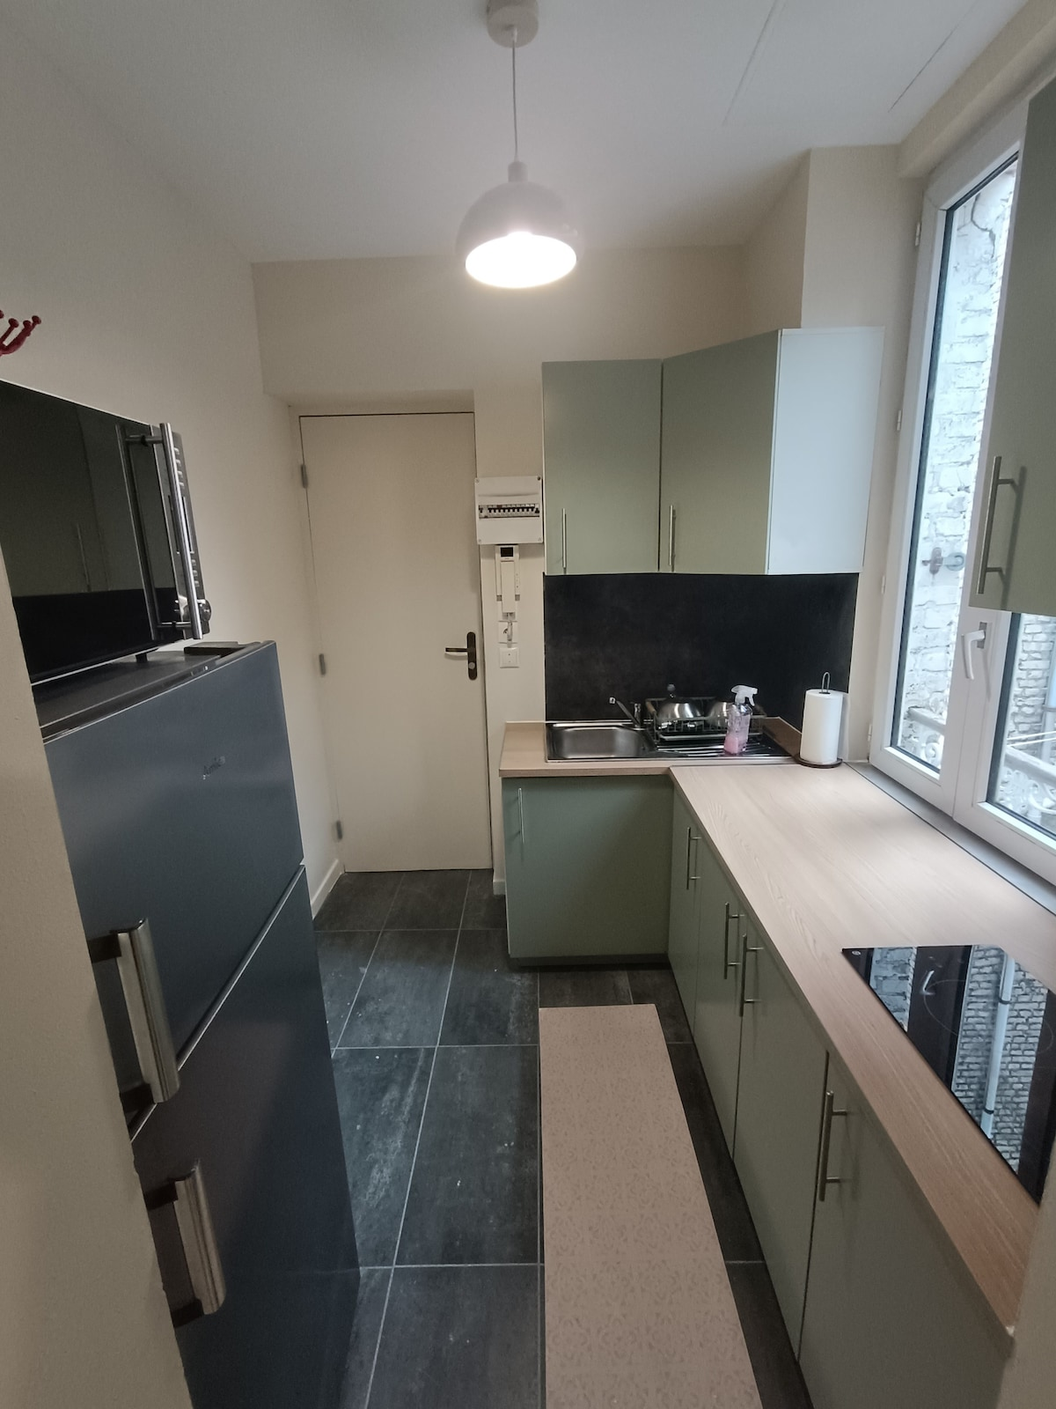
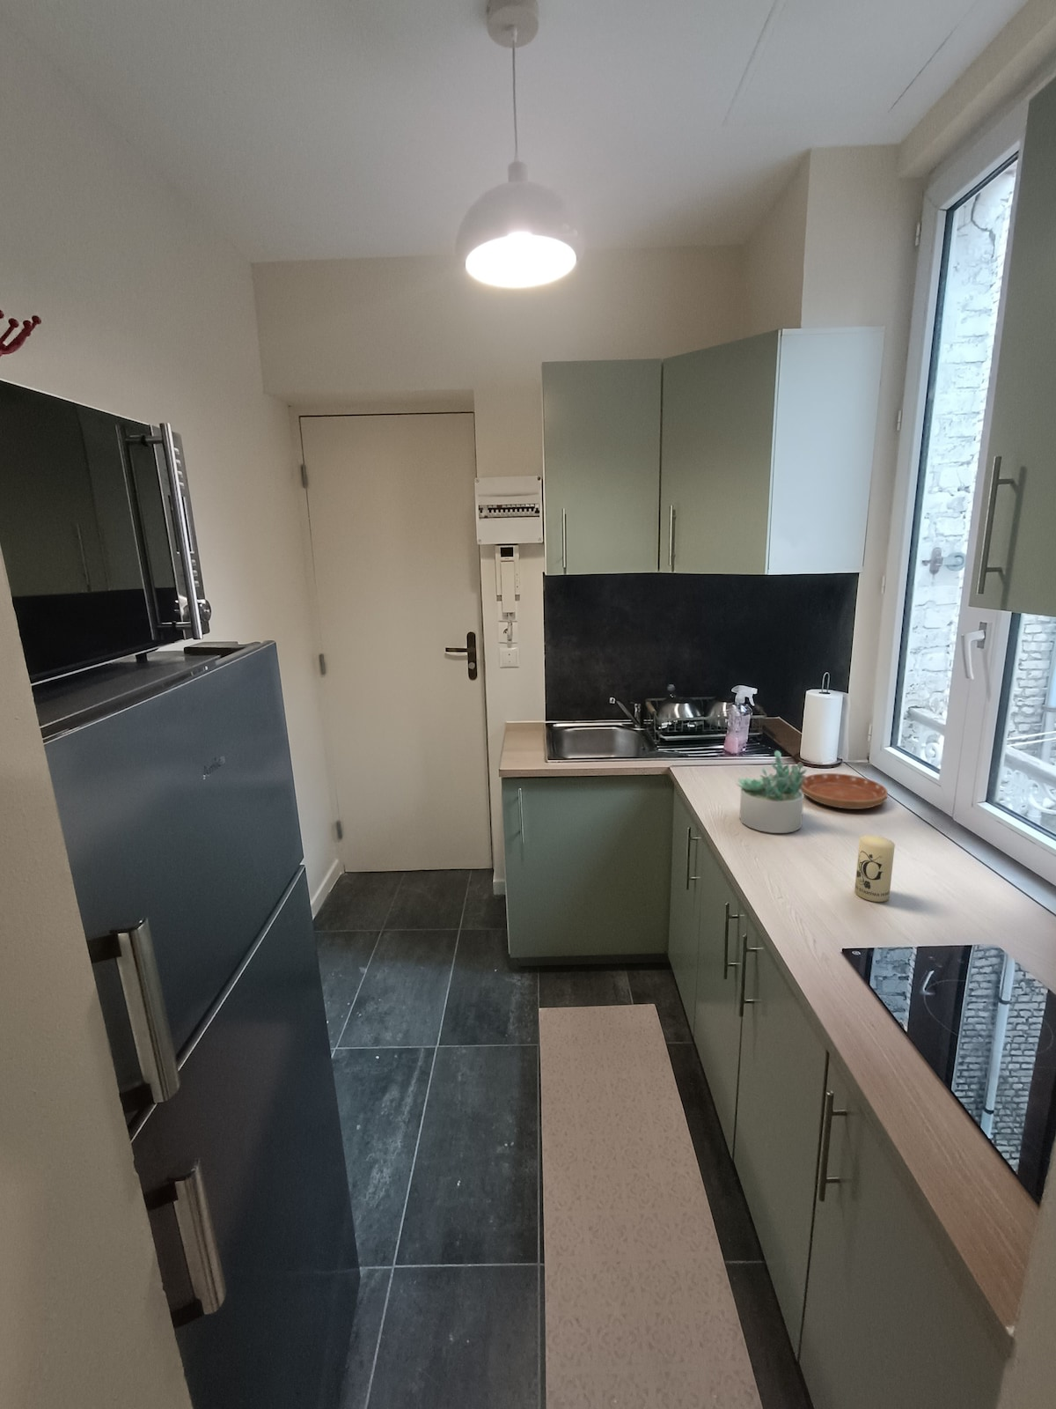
+ candle (874, 868)
+ succulent plant (770, 785)
+ saucer (842, 792)
